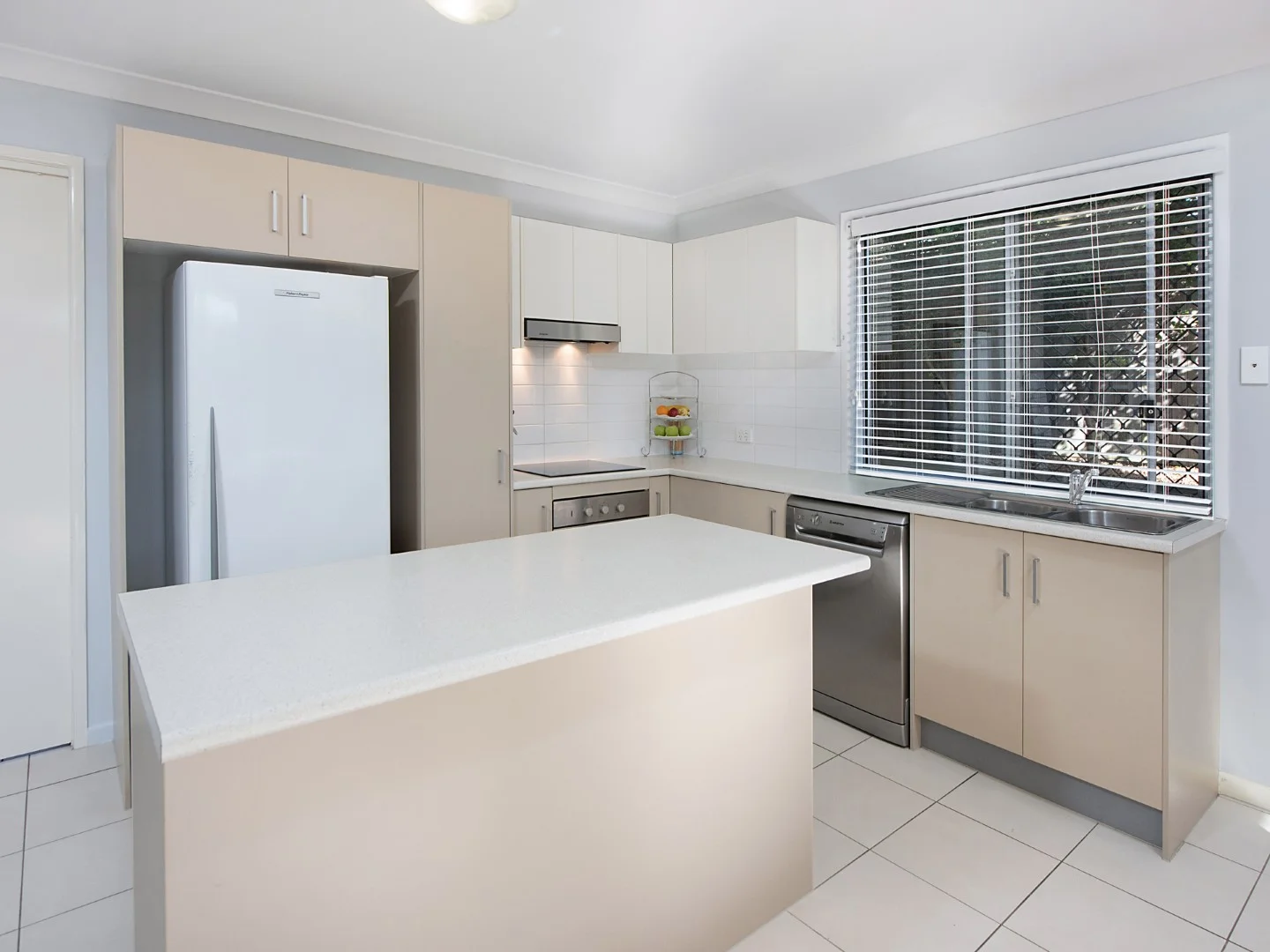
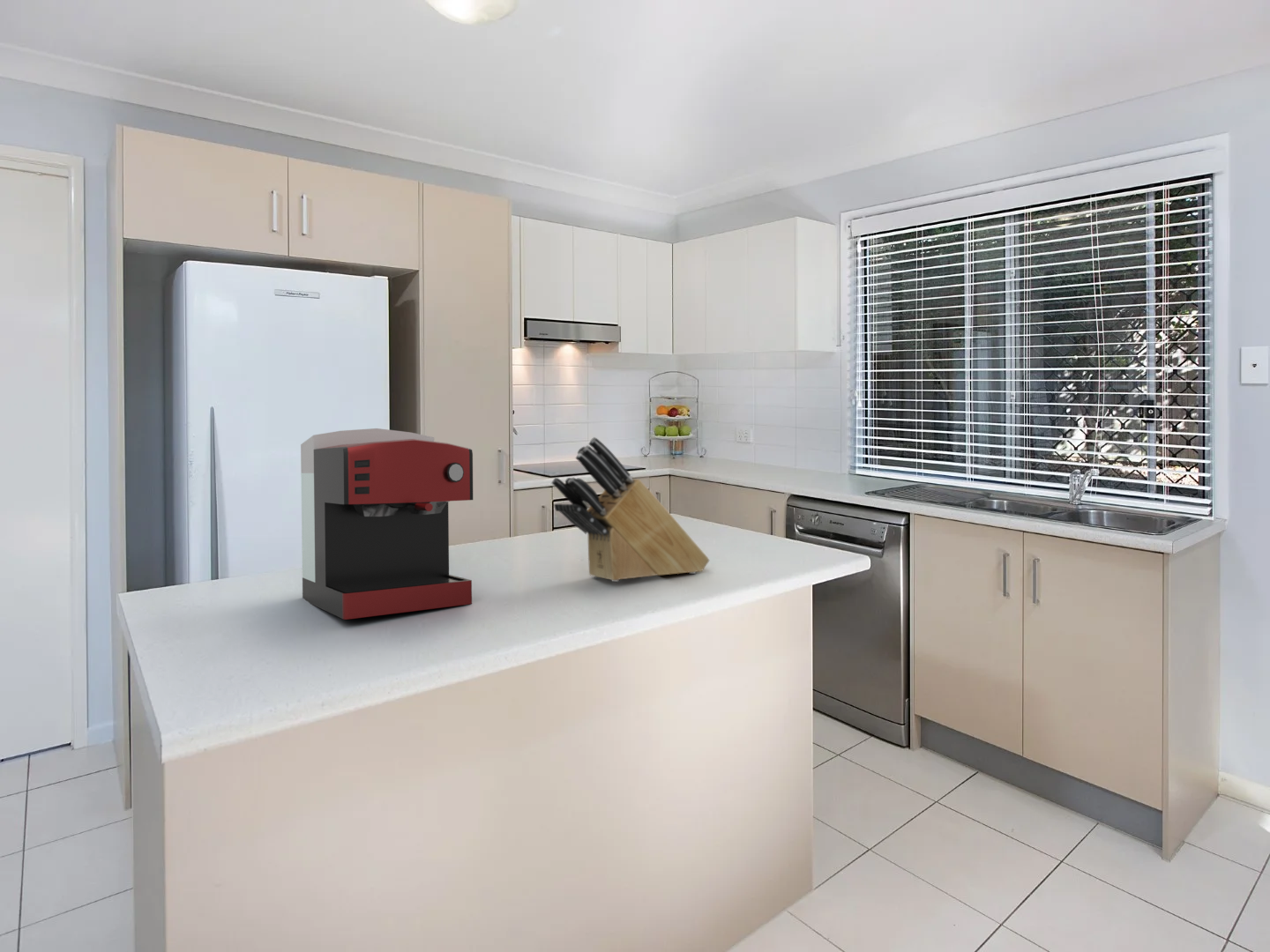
+ coffee maker (392, 515)
+ knife block (631, 507)
